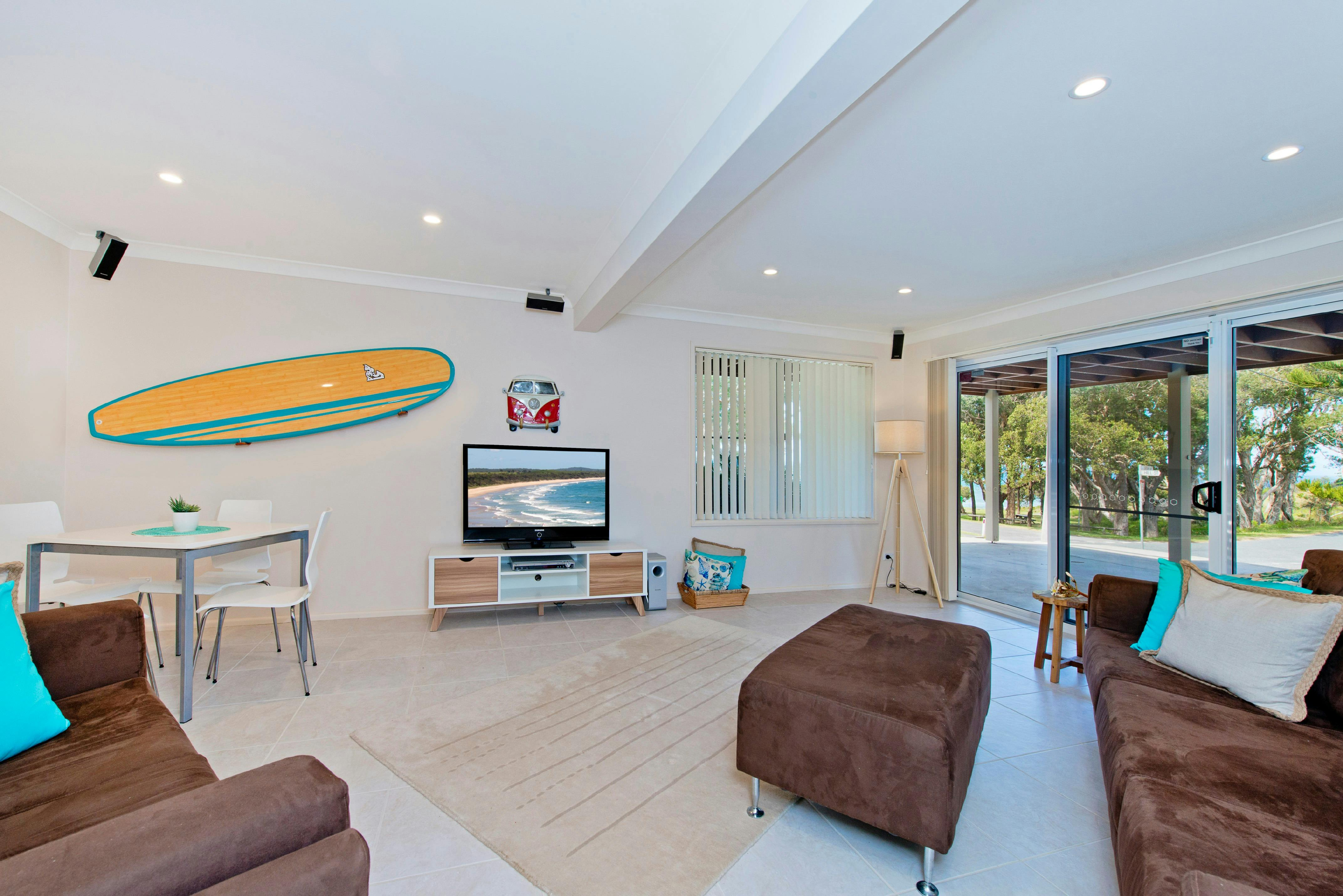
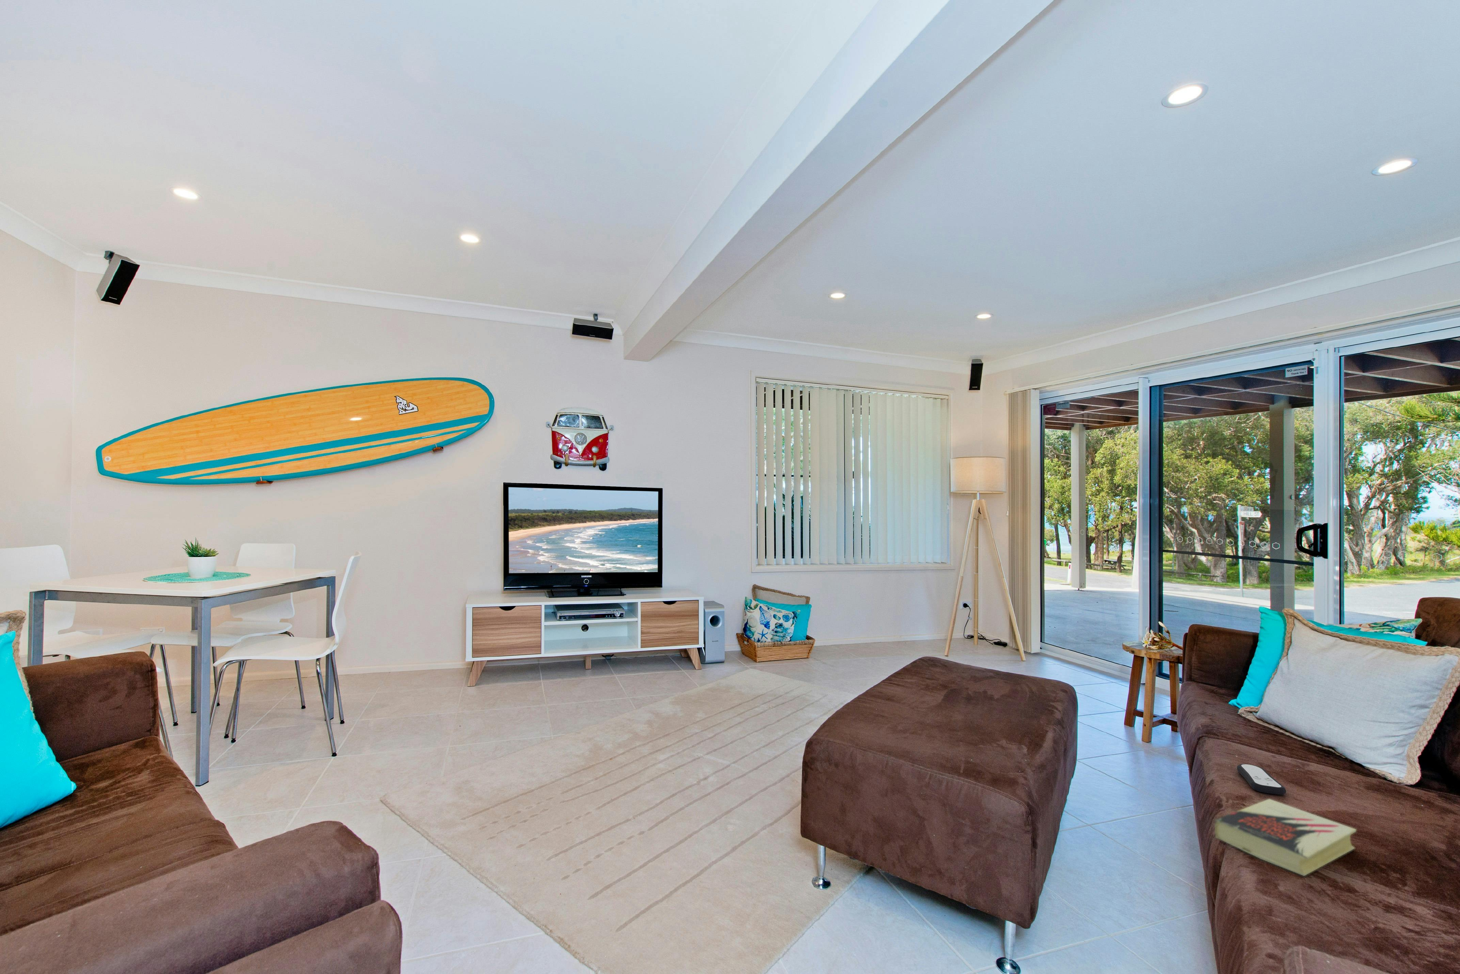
+ remote control (1259, 778)
+ book (1285, 834)
